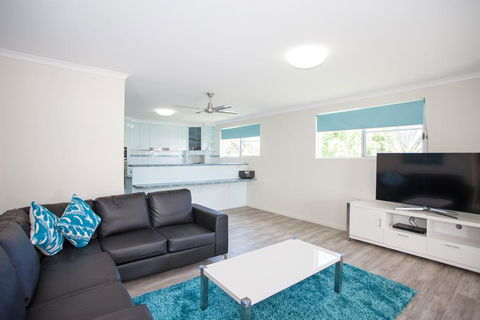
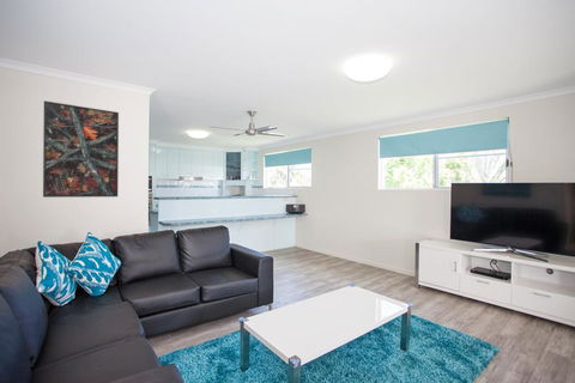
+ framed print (83, 152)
